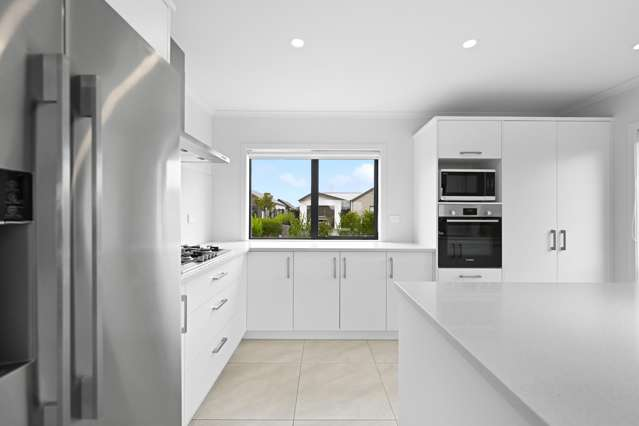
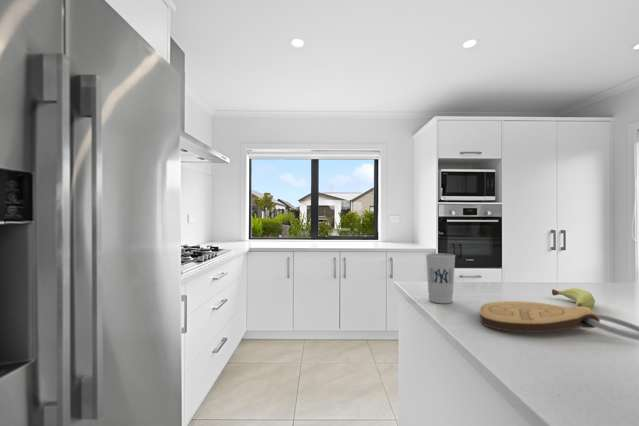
+ fruit (572, 297)
+ cup (440, 277)
+ key chain (558, 317)
